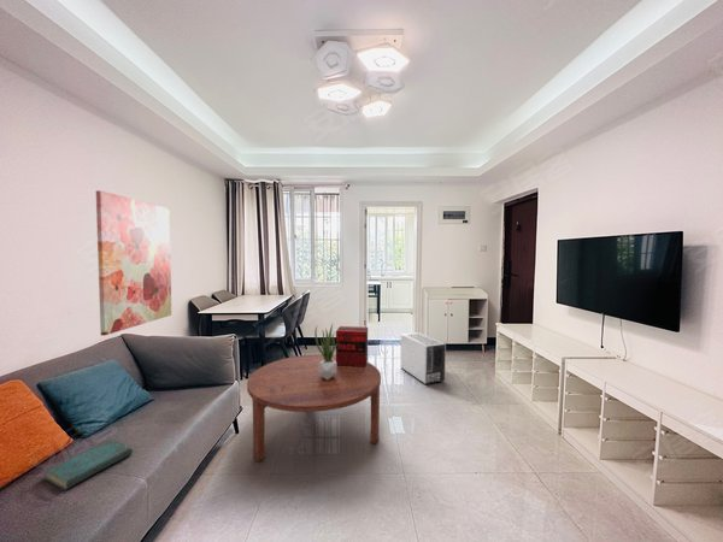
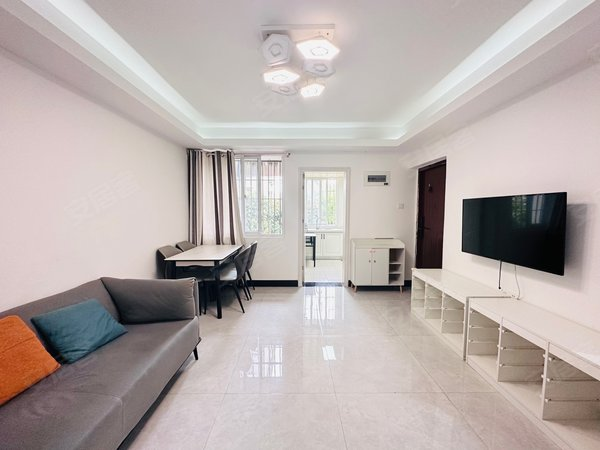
- decorative box (352, 346)
- potted plant (325, 350)
- book (90, 461)
- coffee table (316, 402)
- air purifier (421, 357)
- wall art (140, 263)
